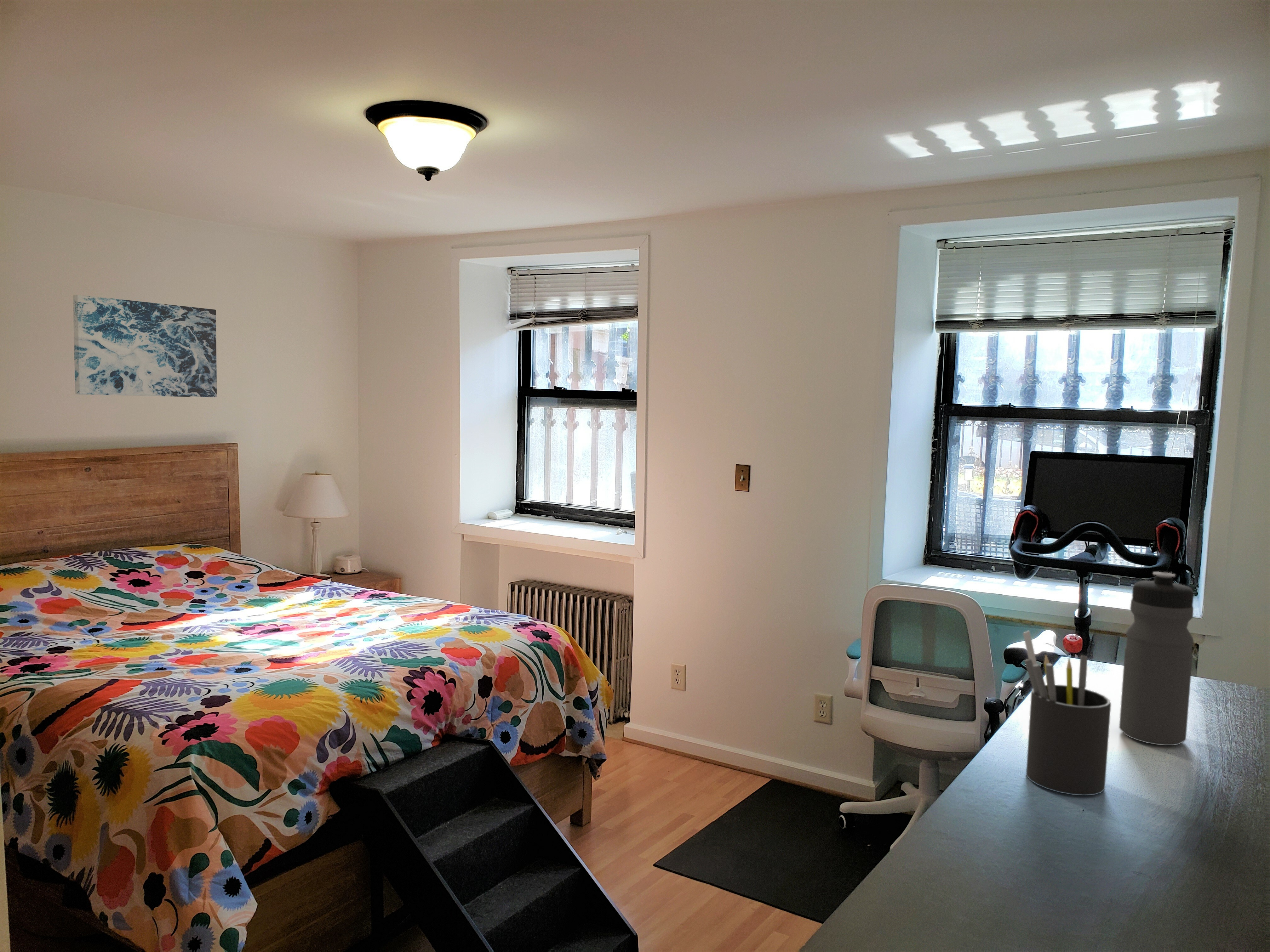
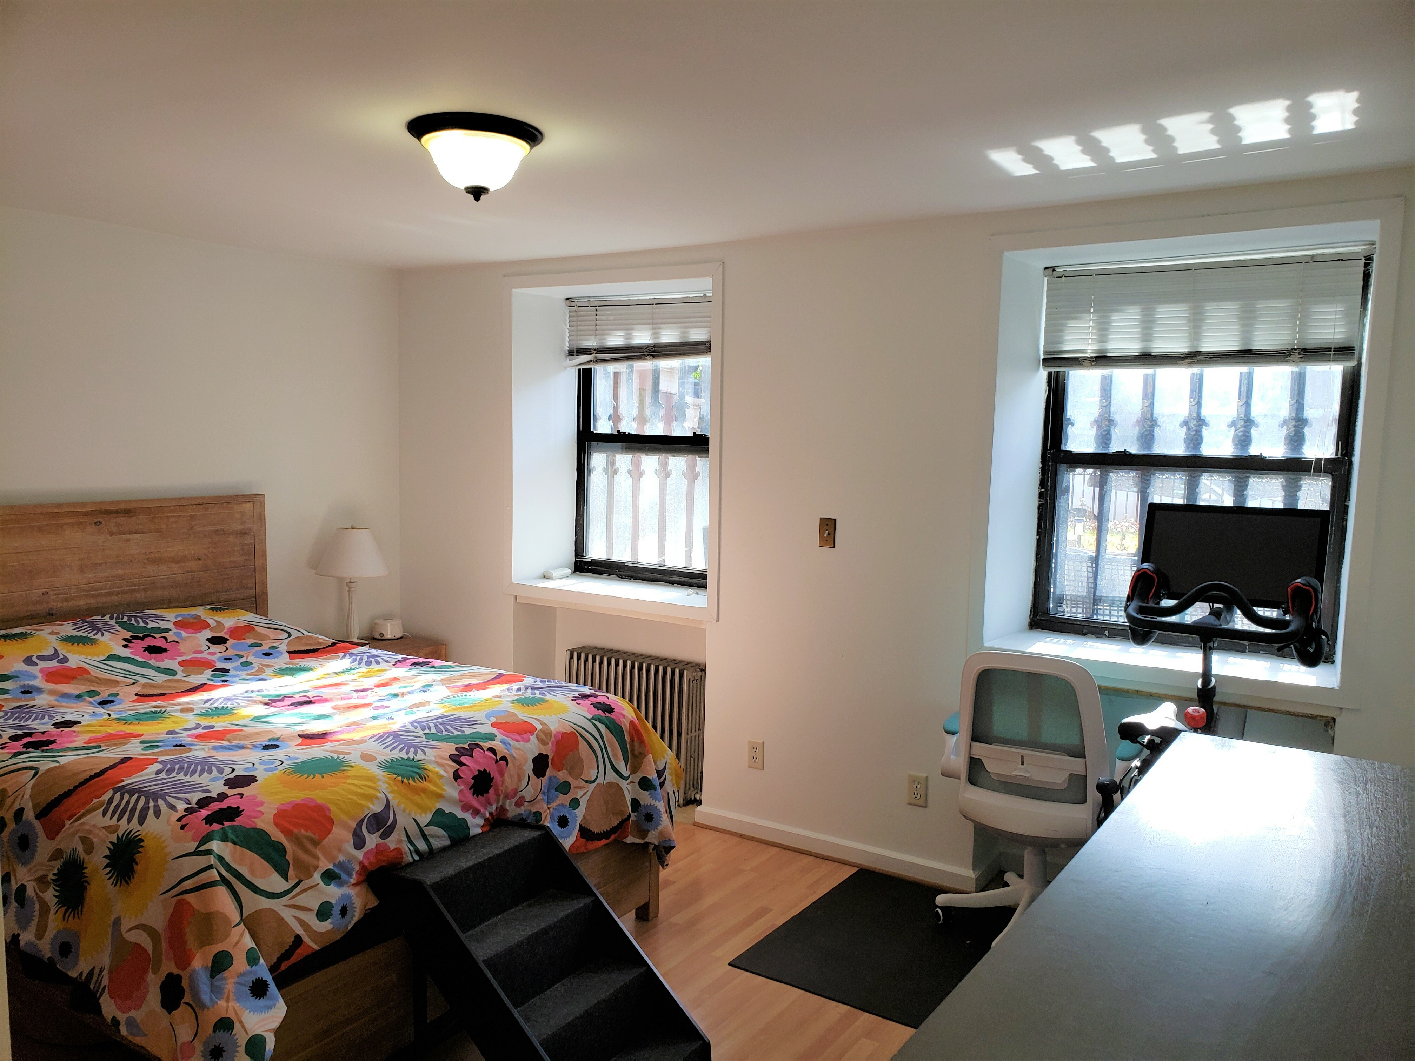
- wall art (149, 349)
- pen holder (1064, 710)
- water bottle (1158, 654)
